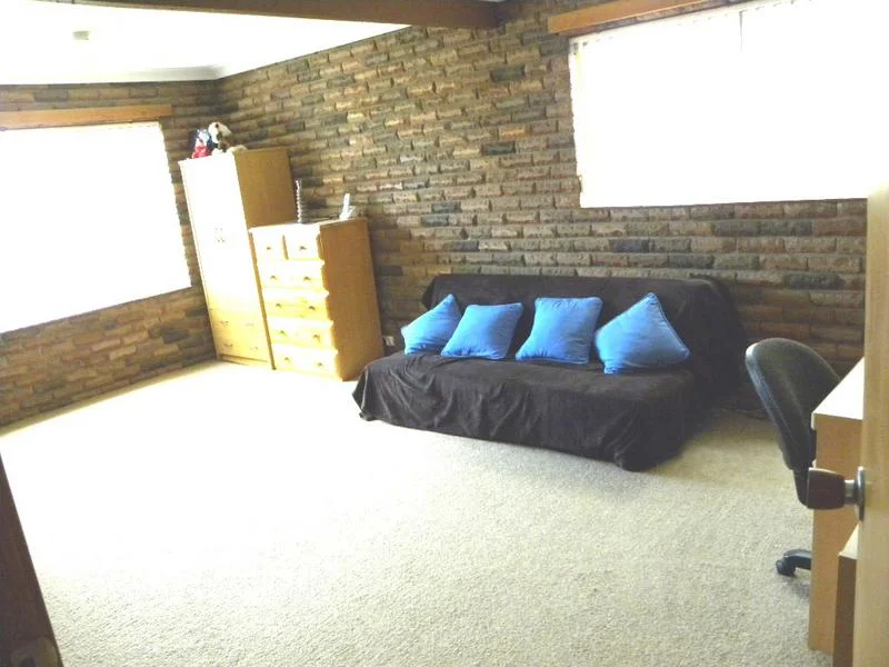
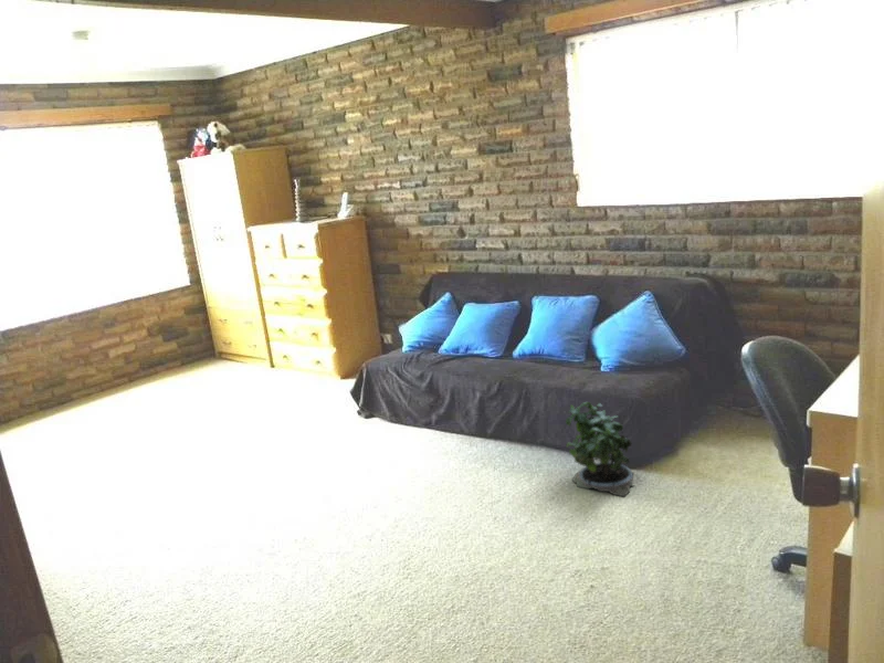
+ potted plant (598, 441)
